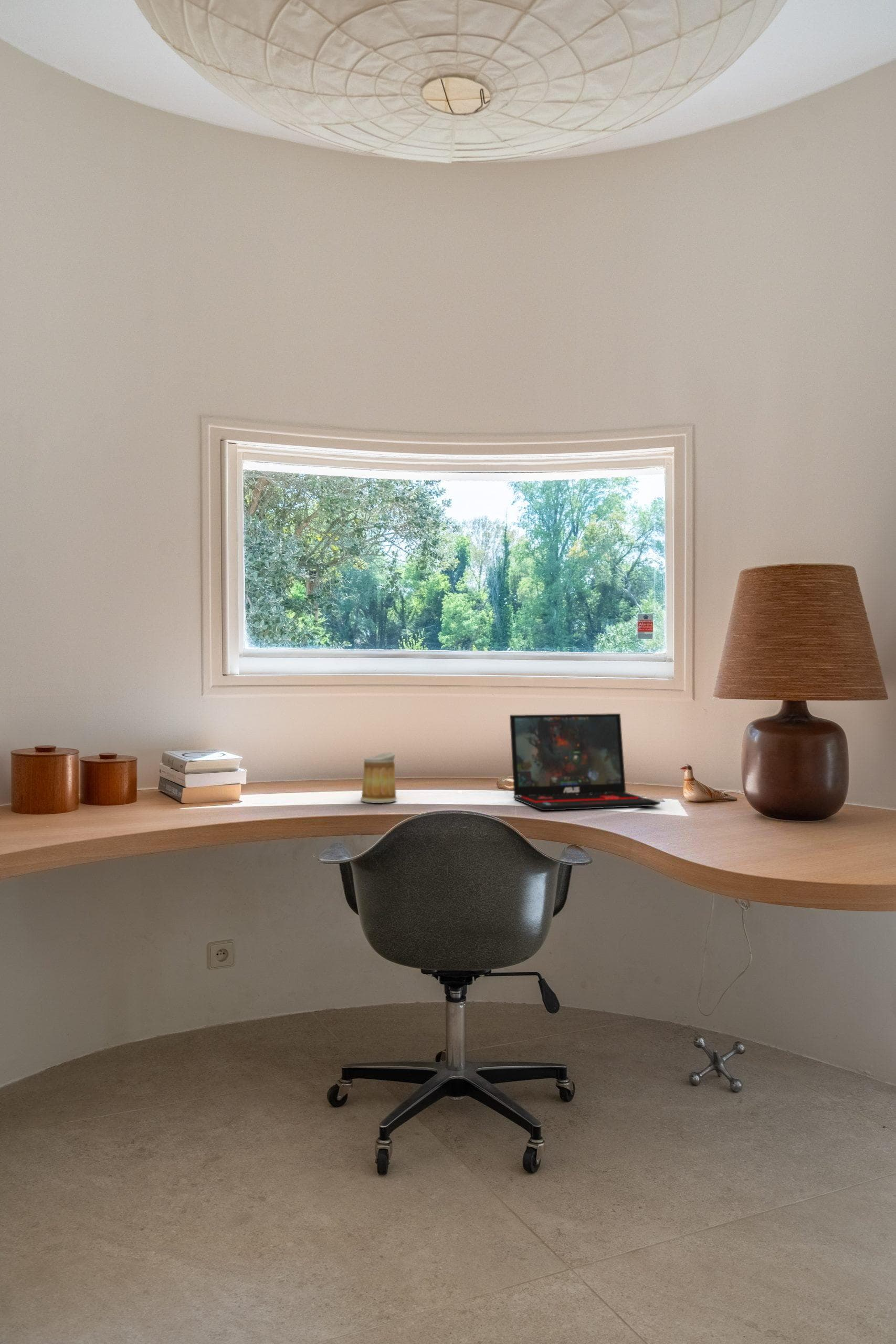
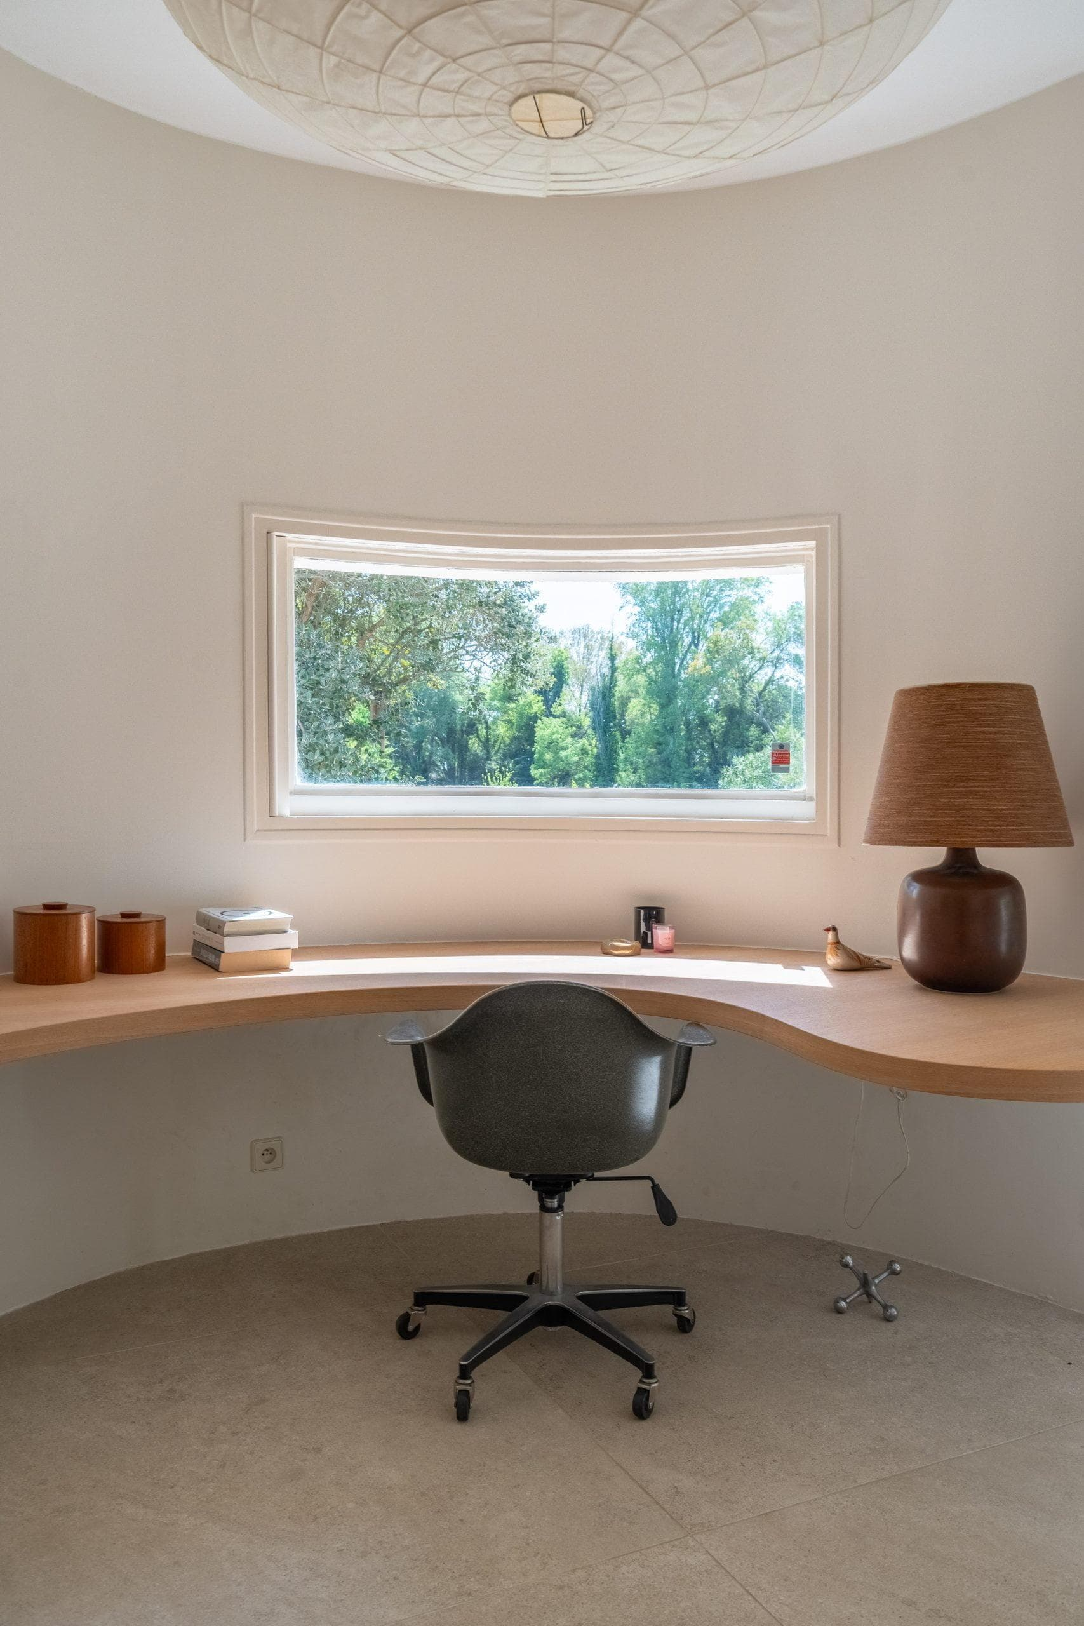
- mug (377, 776)
- laptop (583, 759)
